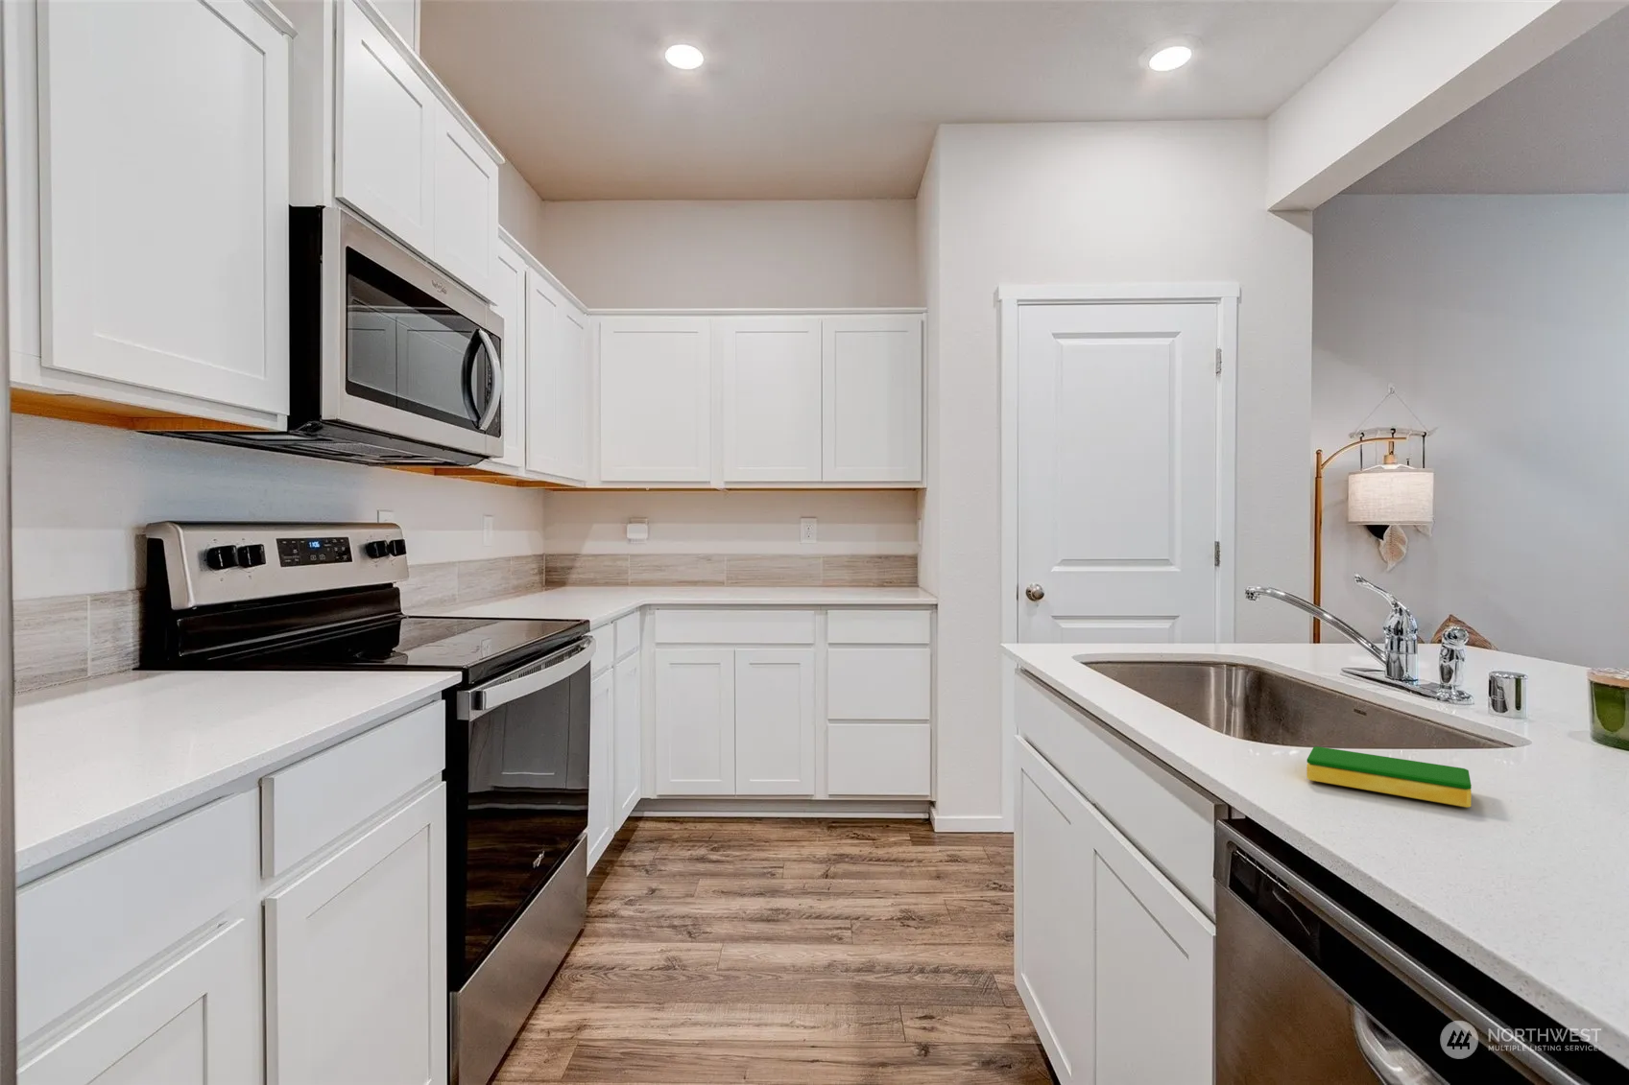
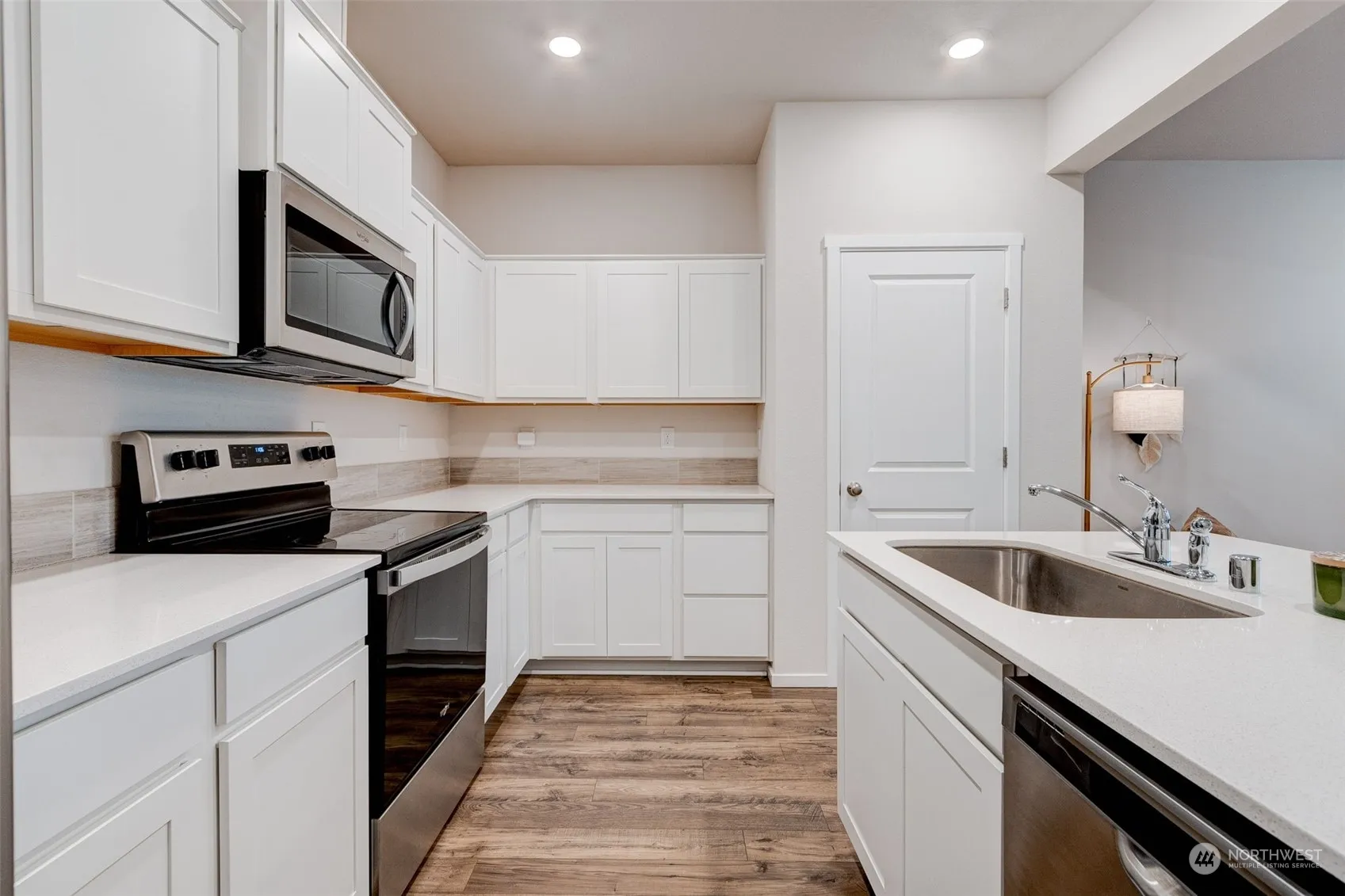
- dish sponge (1386, 774)
